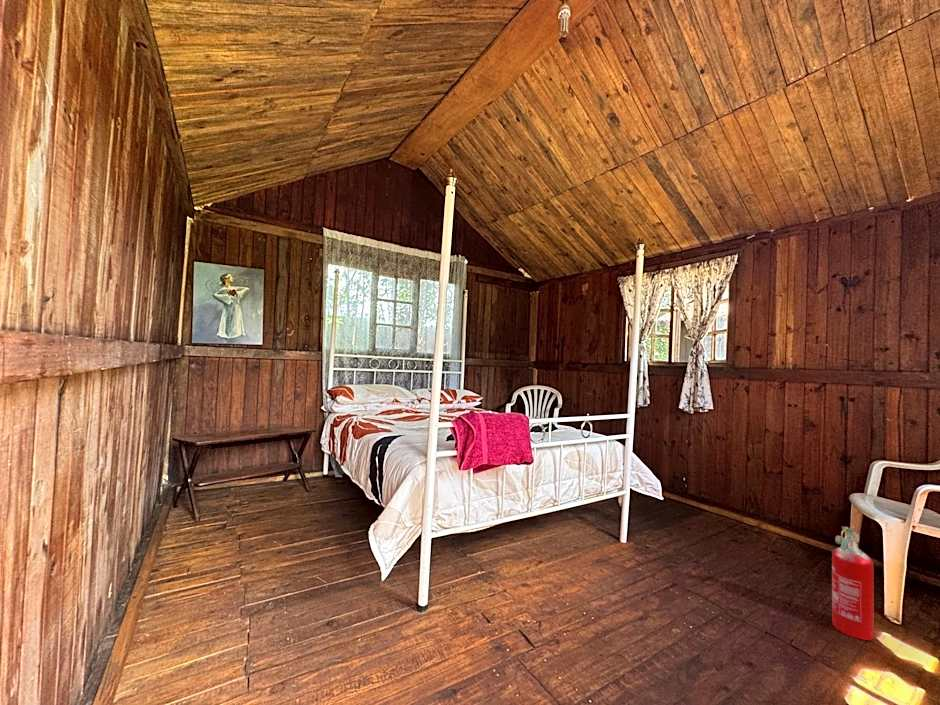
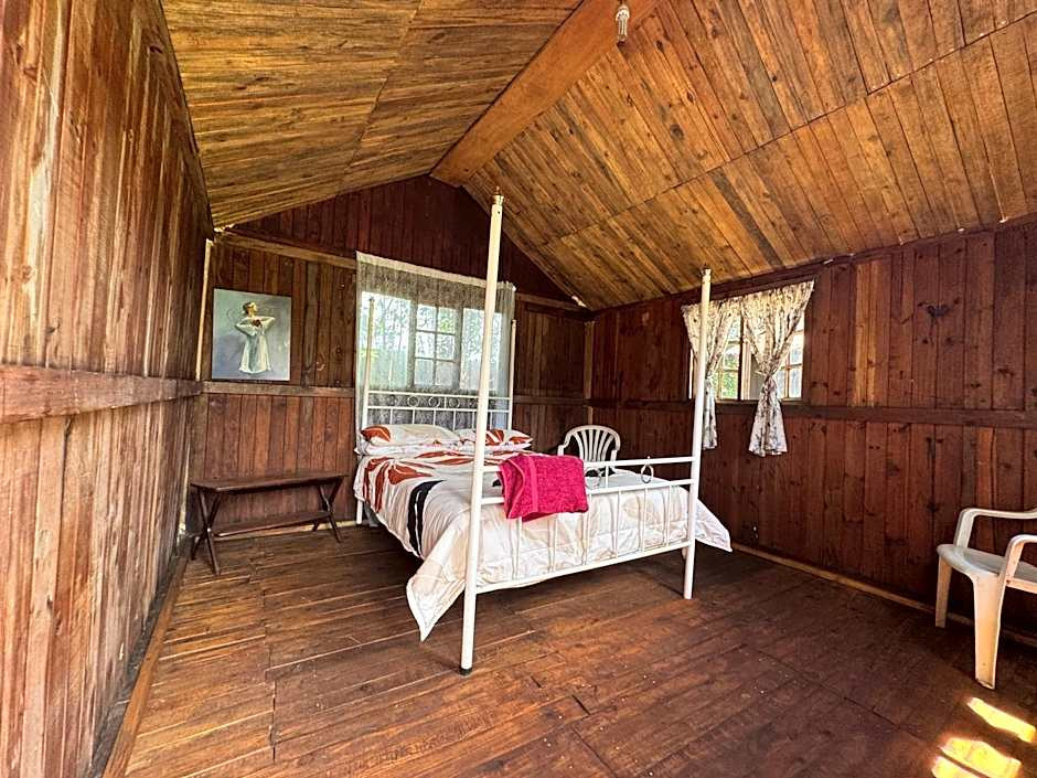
- fire extinguisher (851, 578)
